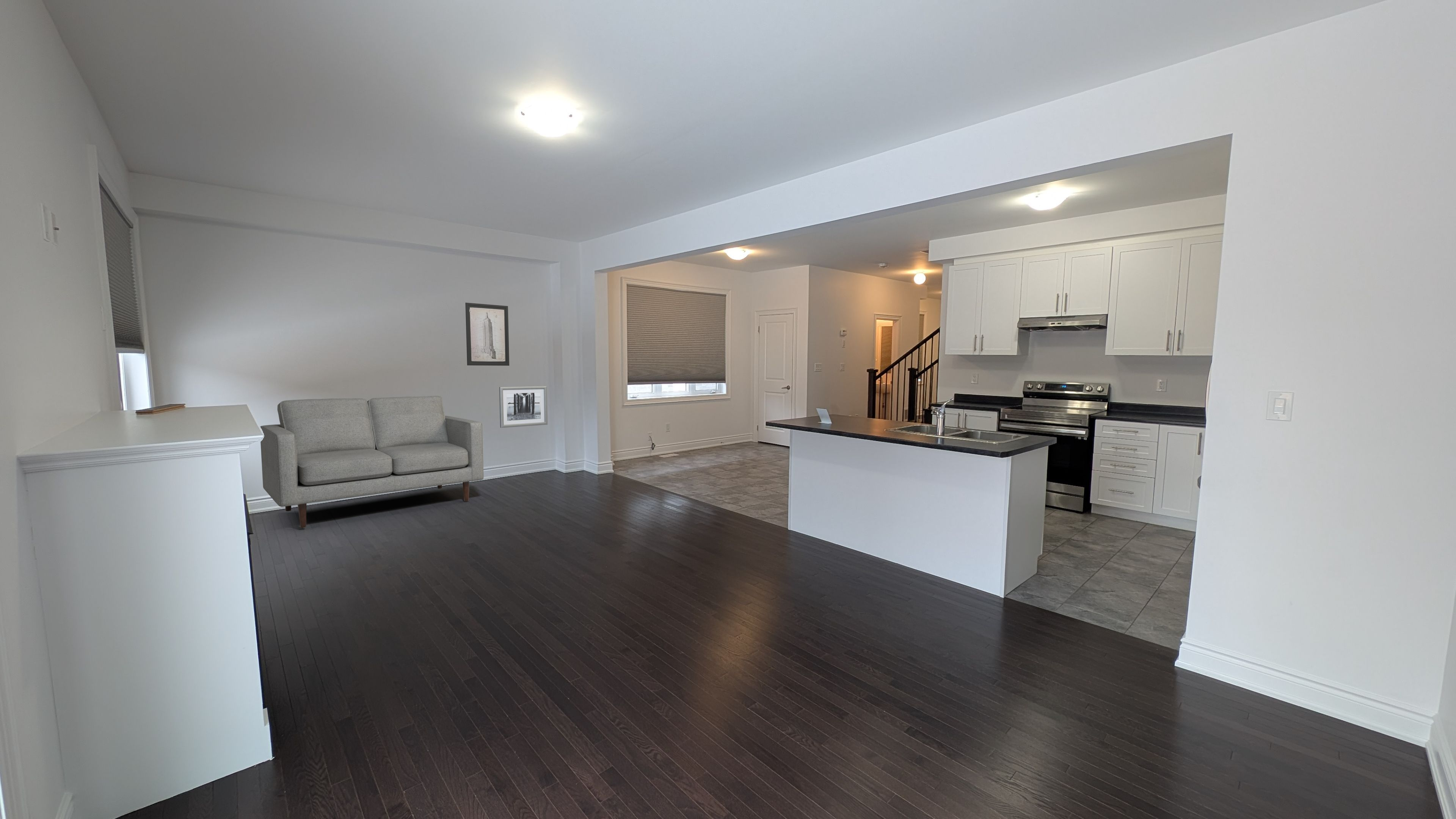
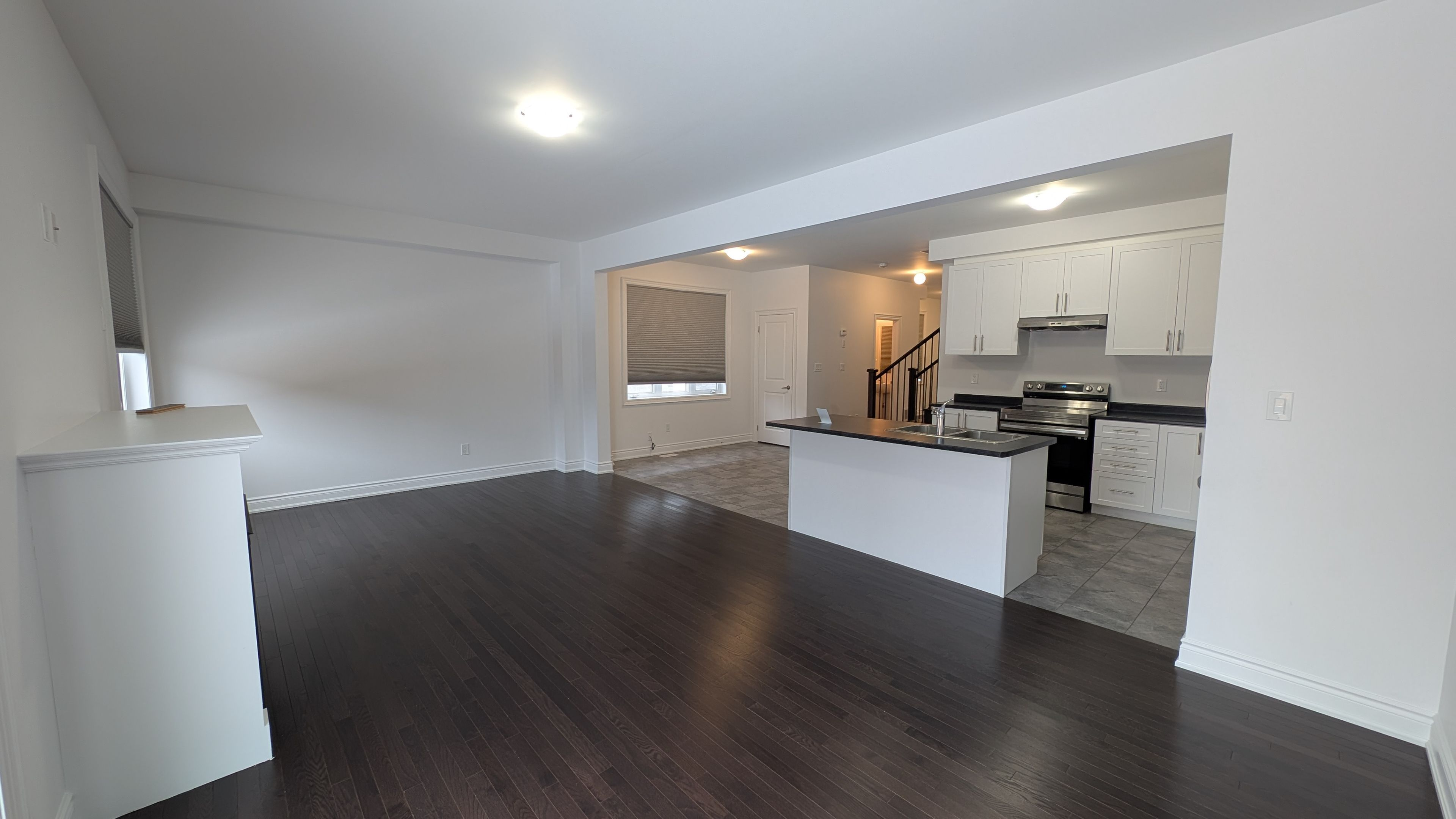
- sofa (378, 453)
- wall art (488, 335)
- wall art (524, 406)
